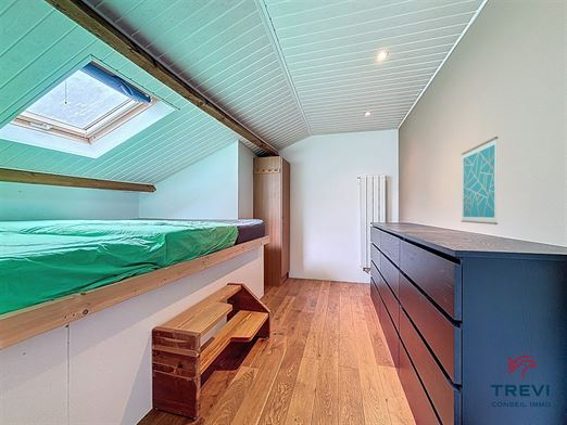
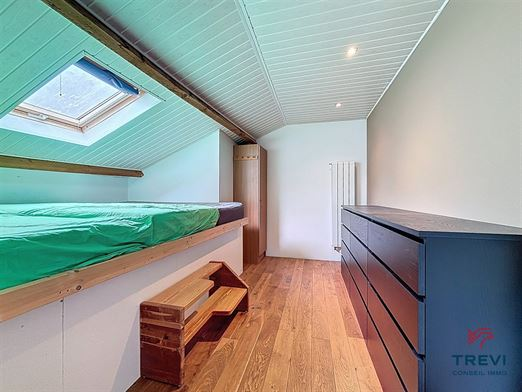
- wall art (477, 184)
